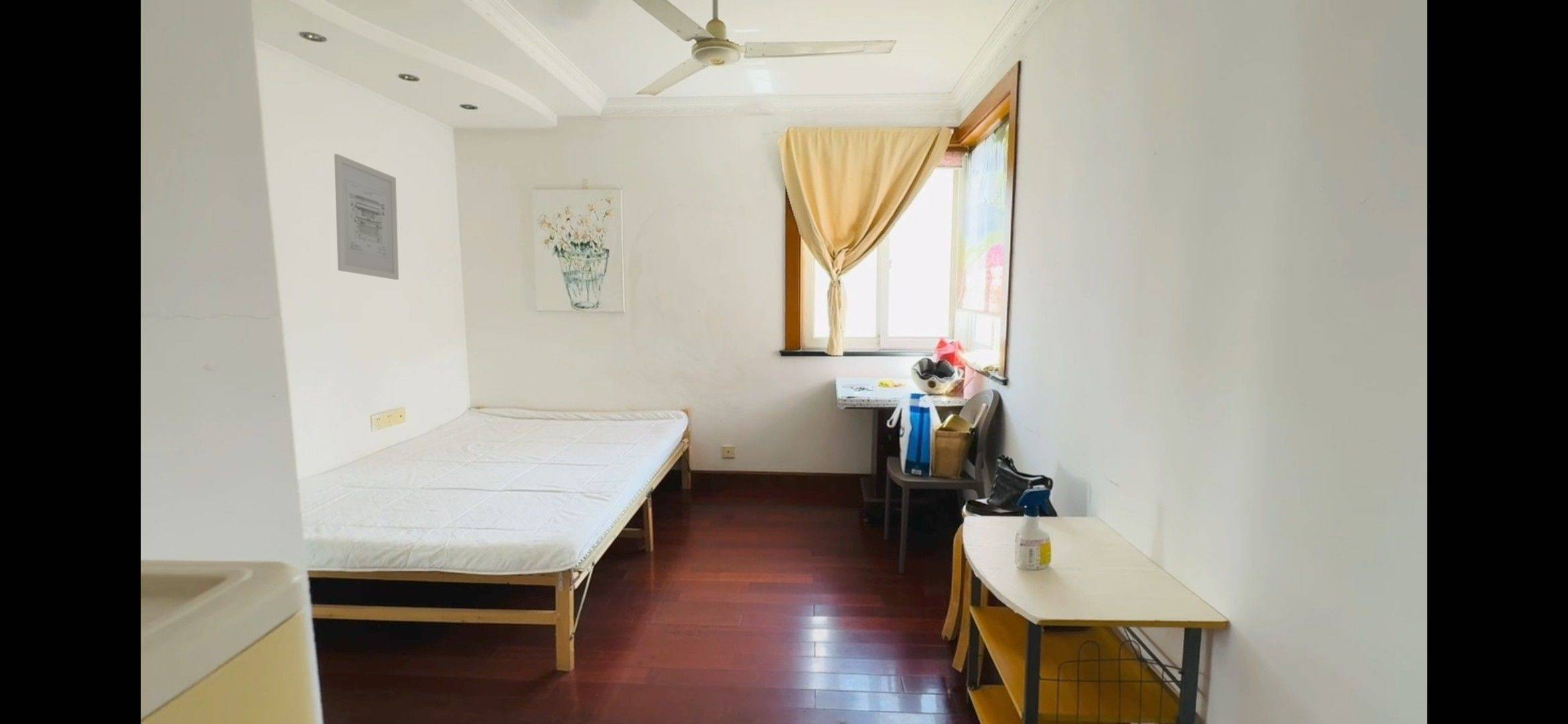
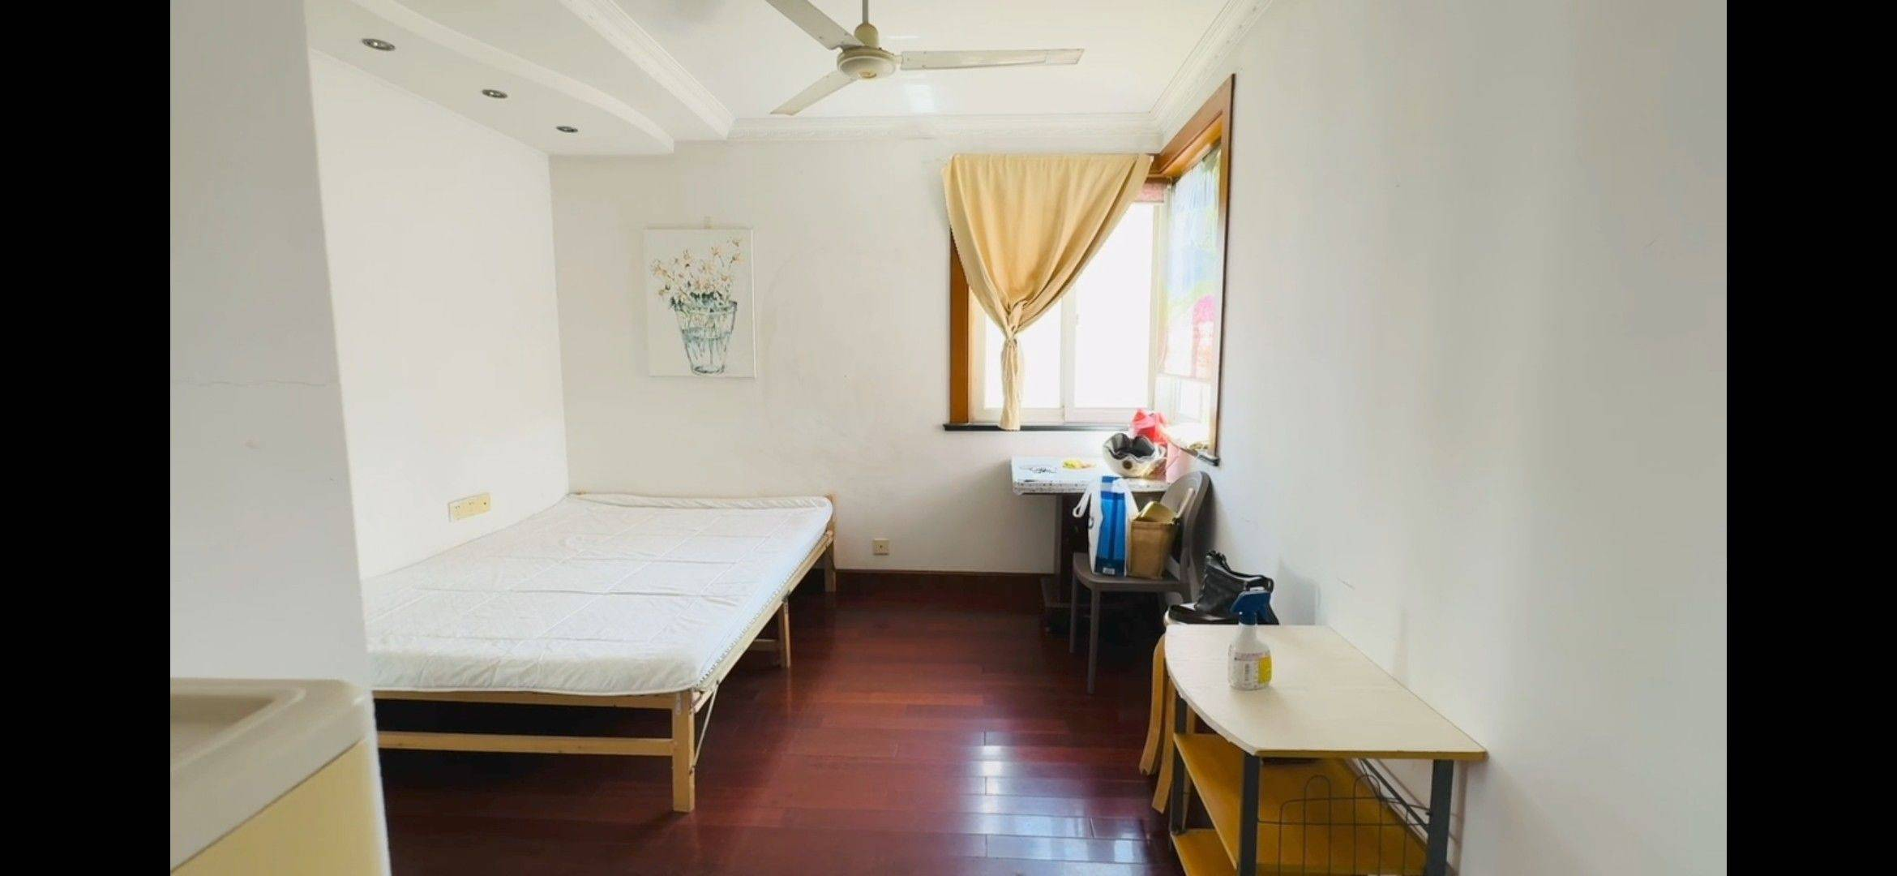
- wall art (369, 221)
